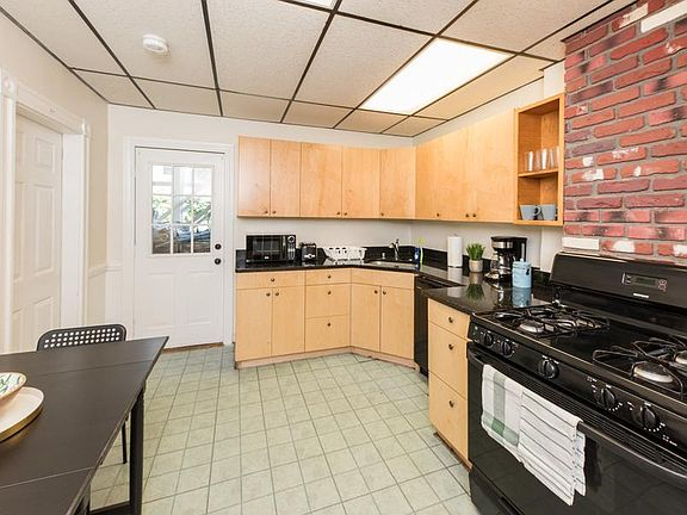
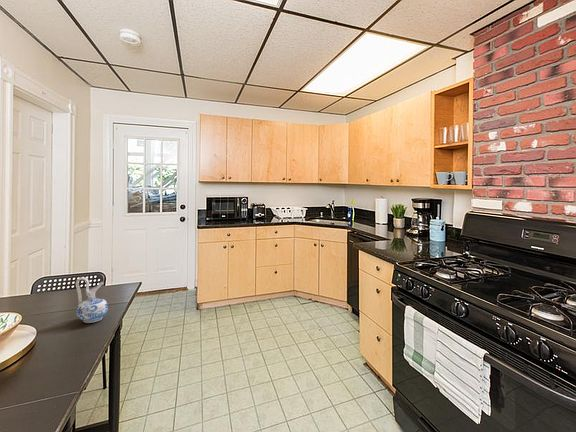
+ ceramic pitcher (92, 298)
